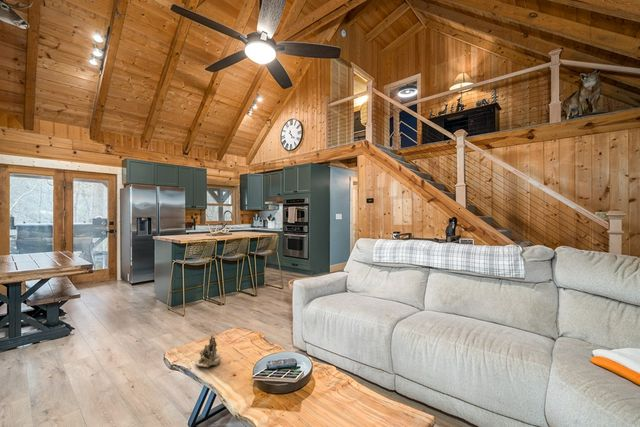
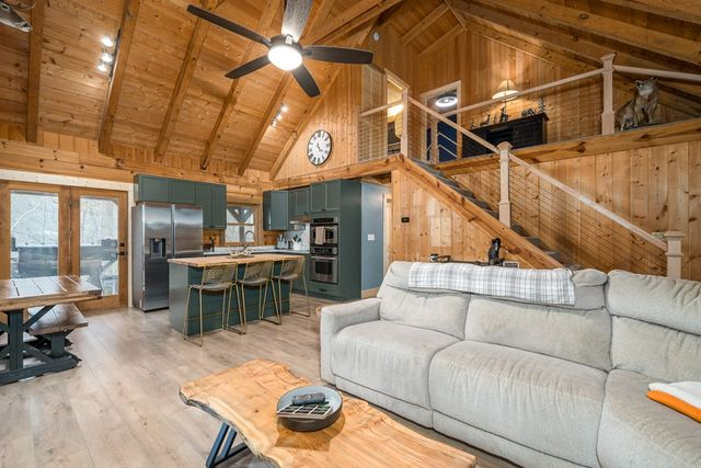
- succulent planter (208, 348)
